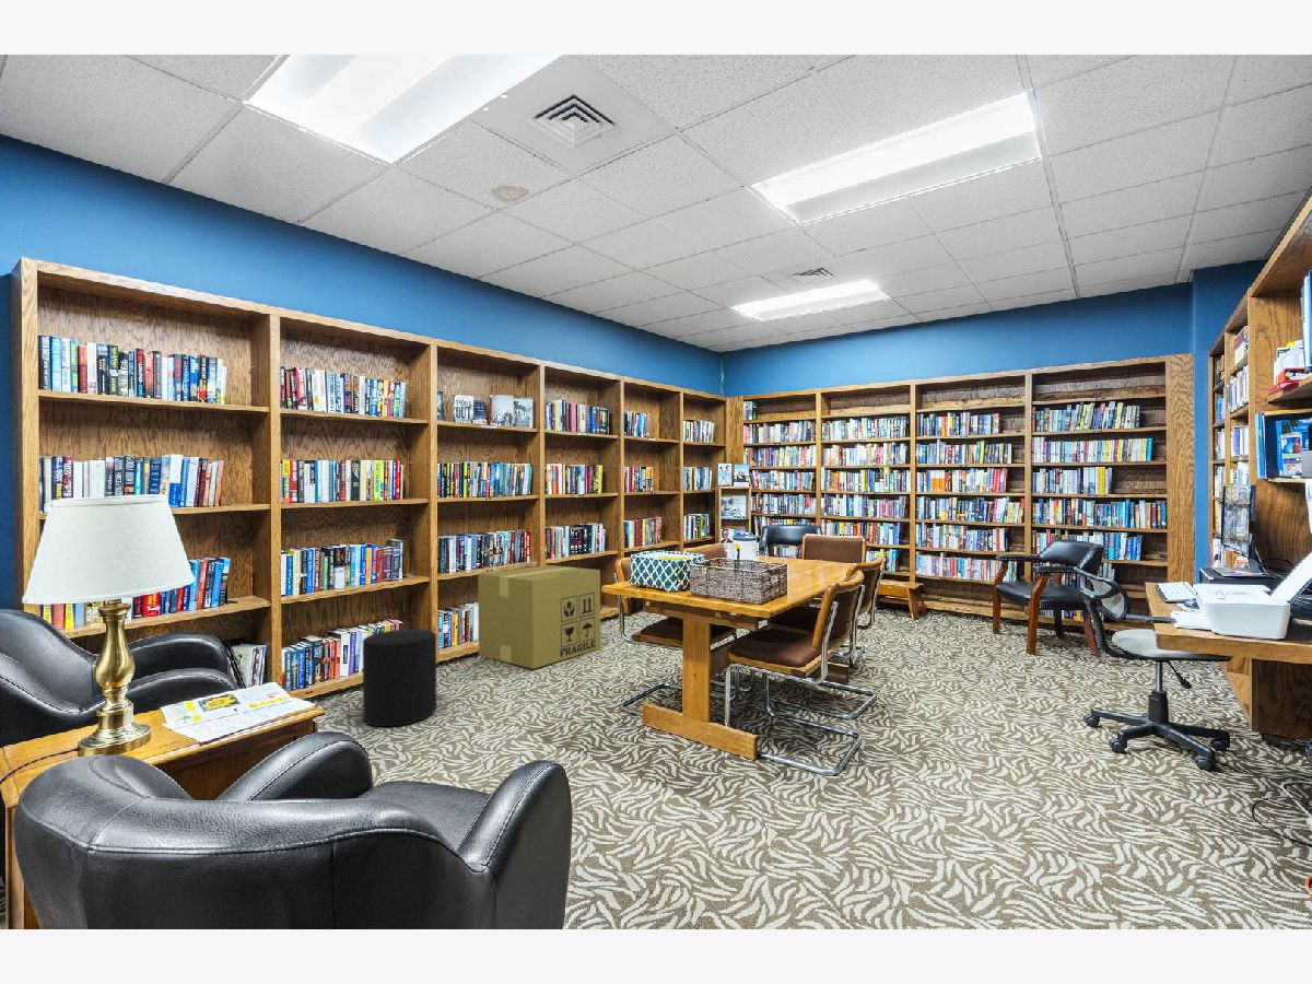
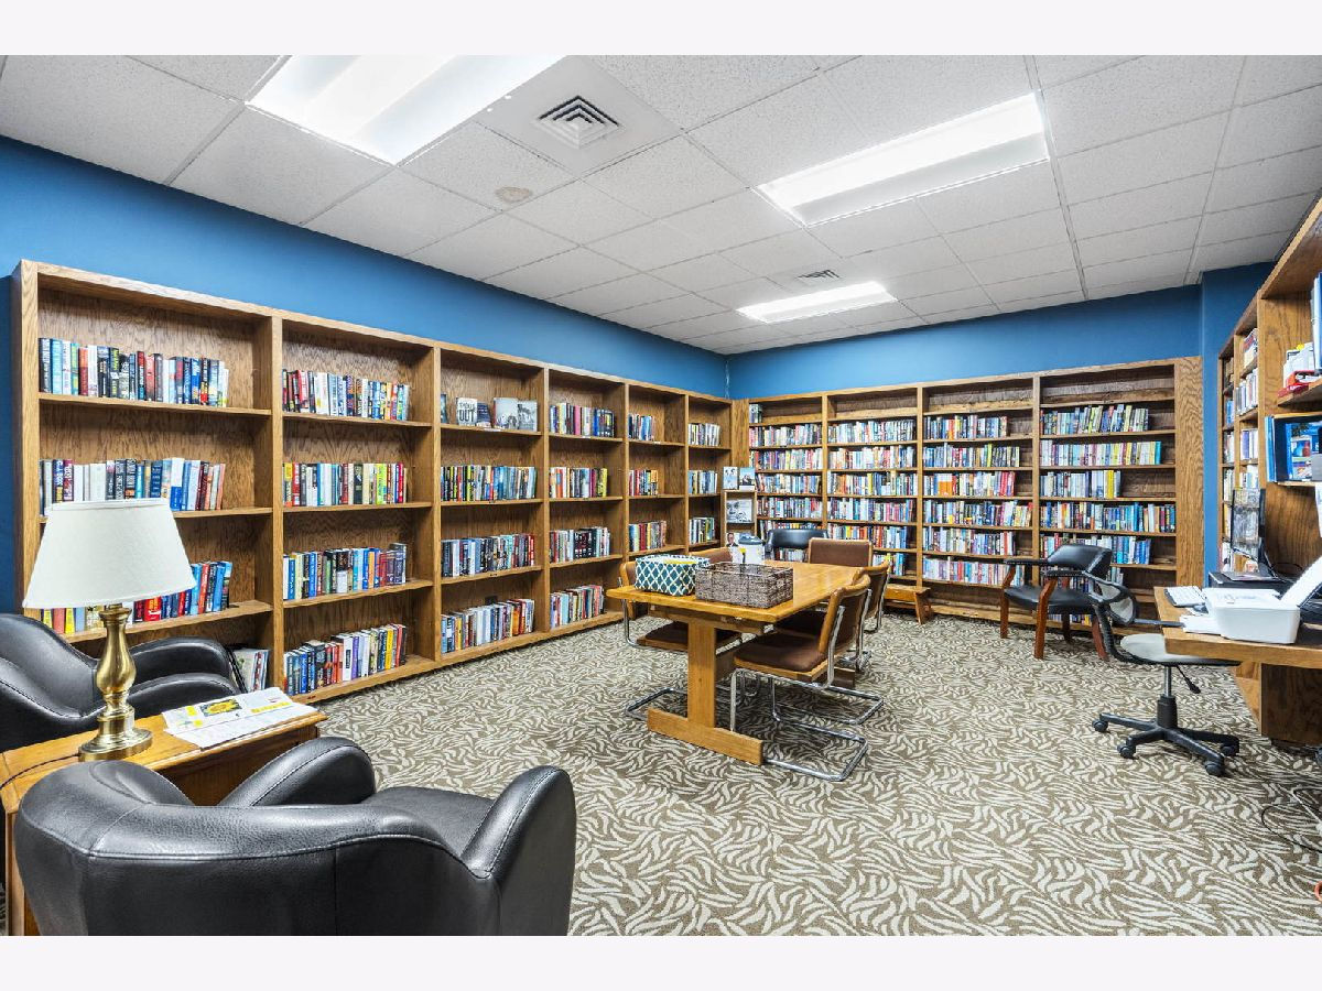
- stool (400, 673)
- cardboard box (540, 611)
